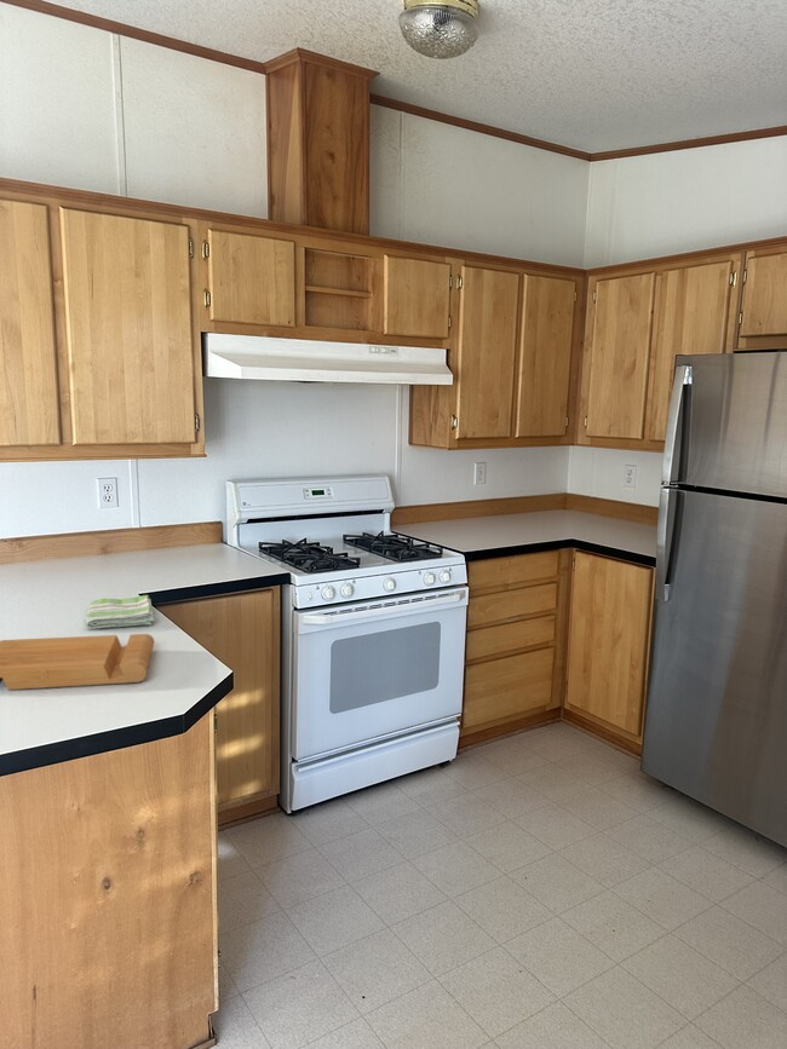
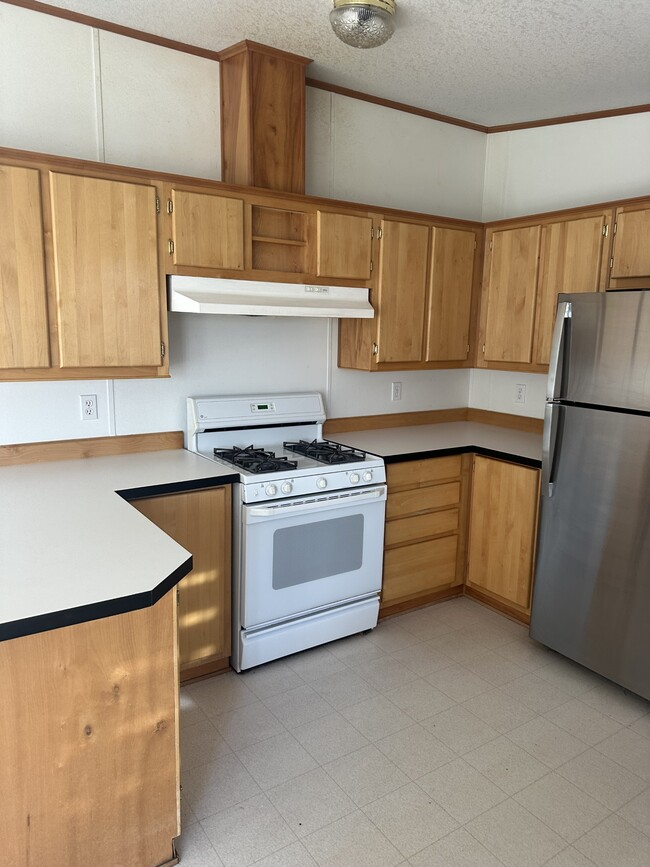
- cutting board (68, 659)
- dish towel (120, 609)
